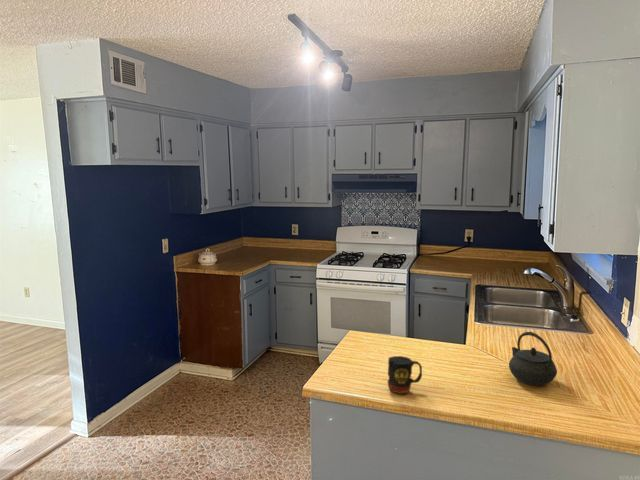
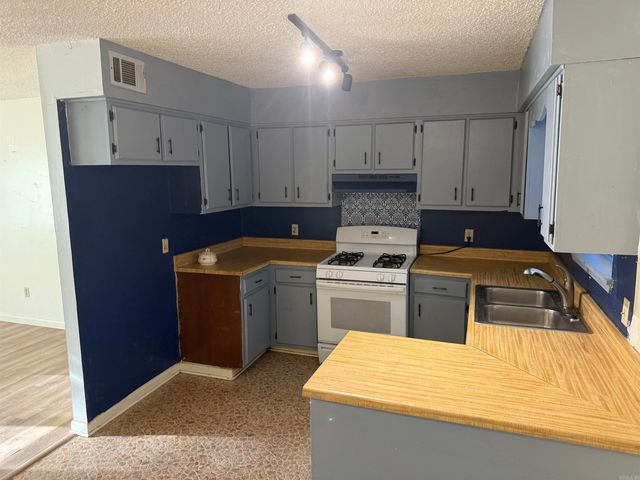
- mug (404, 374)
- kettle (530, 355)
